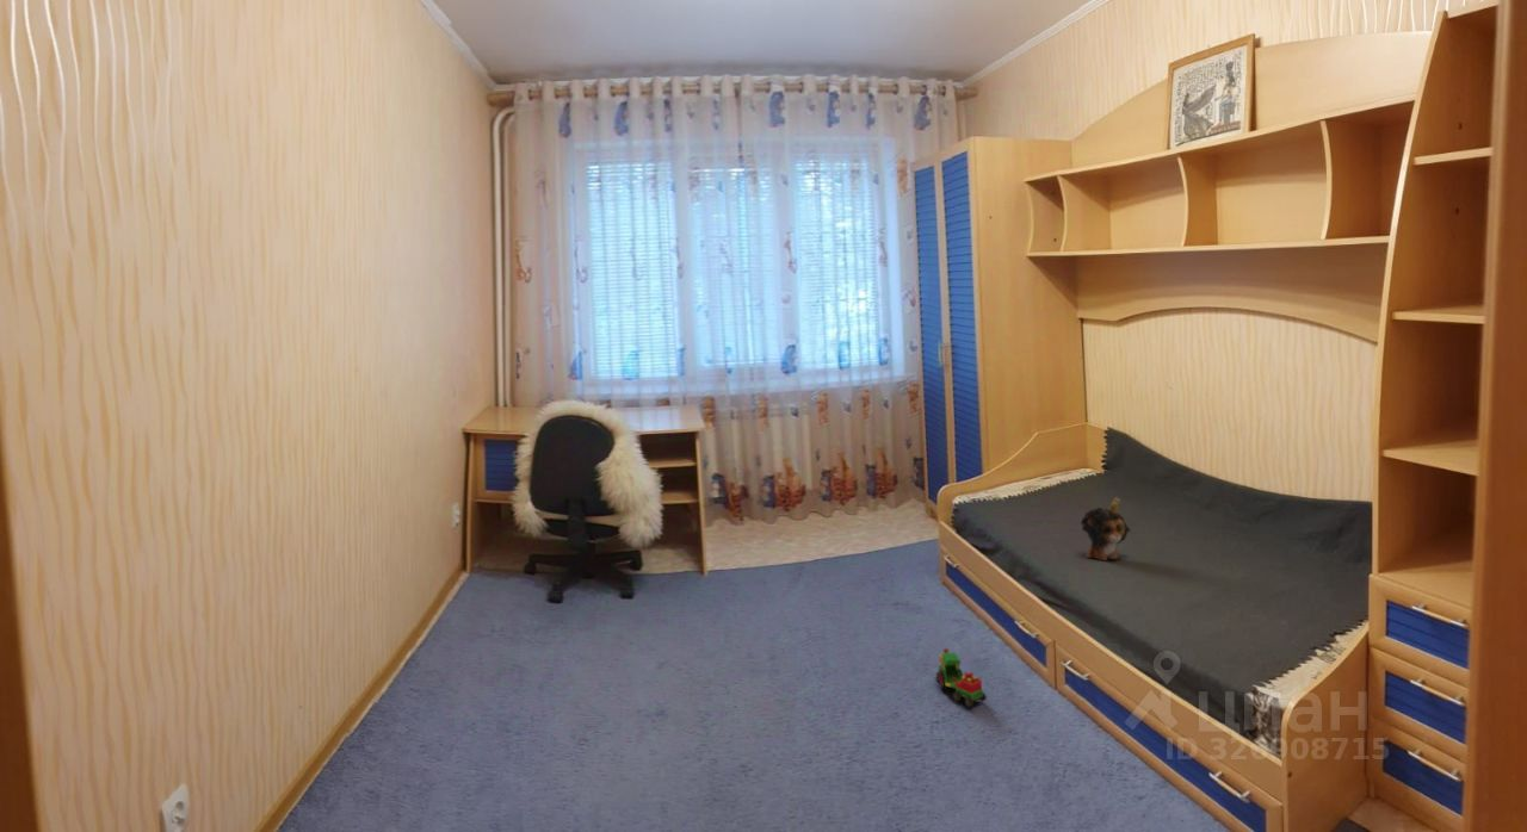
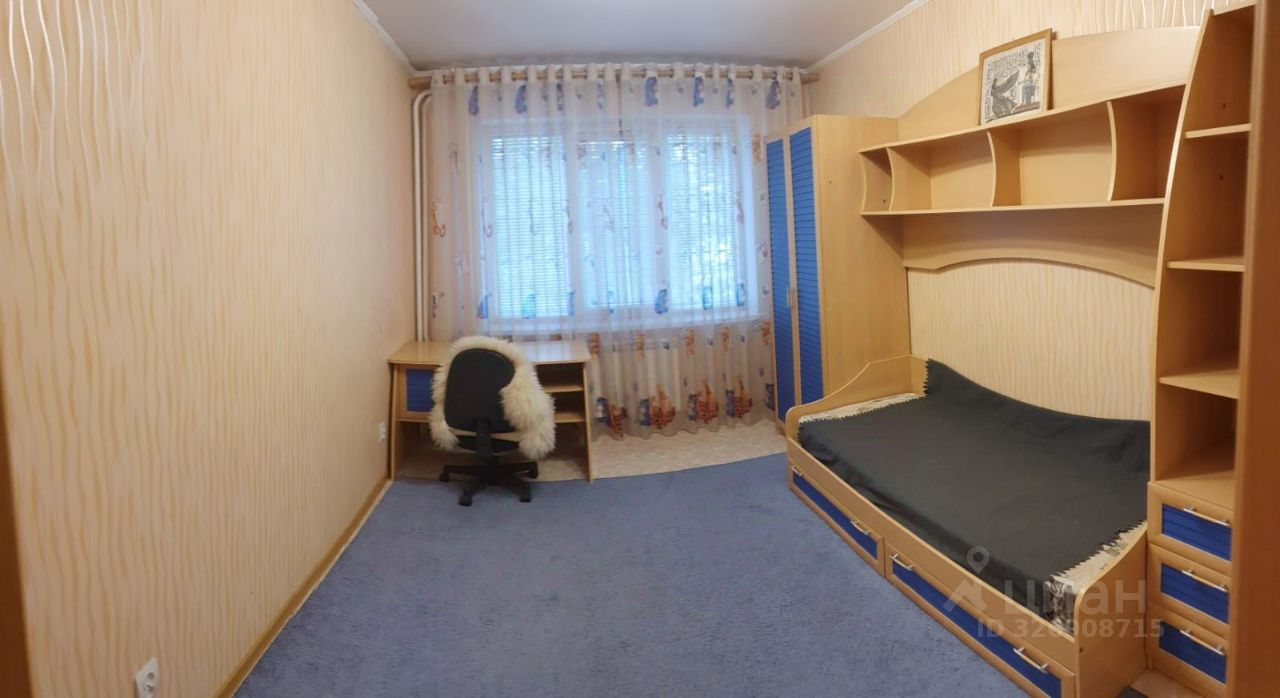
- plush toy (1107, 526)
- toy train (959, 672)
